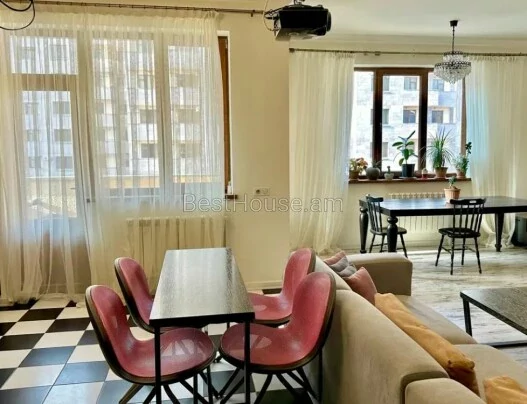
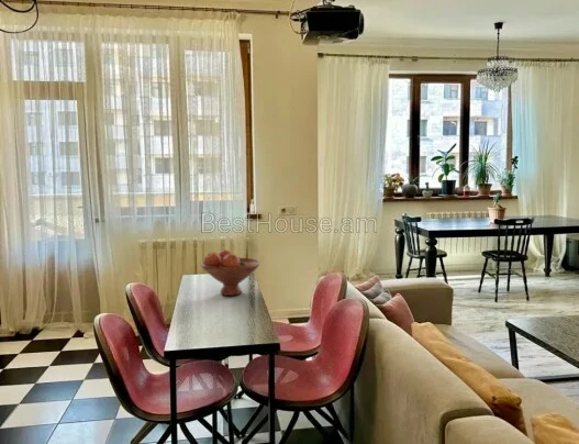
+ fruit bowl (231, 271)
